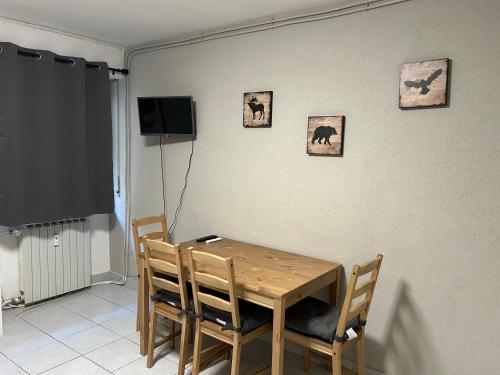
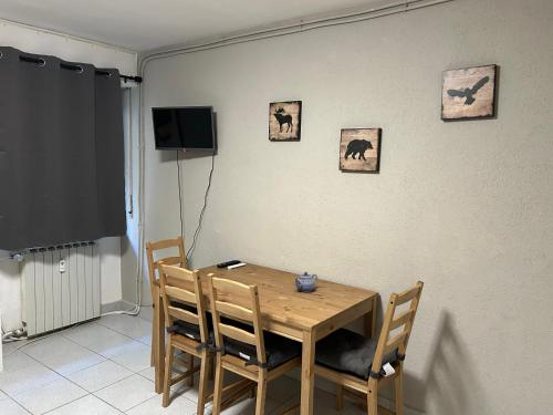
+ teapot (305, 281)
